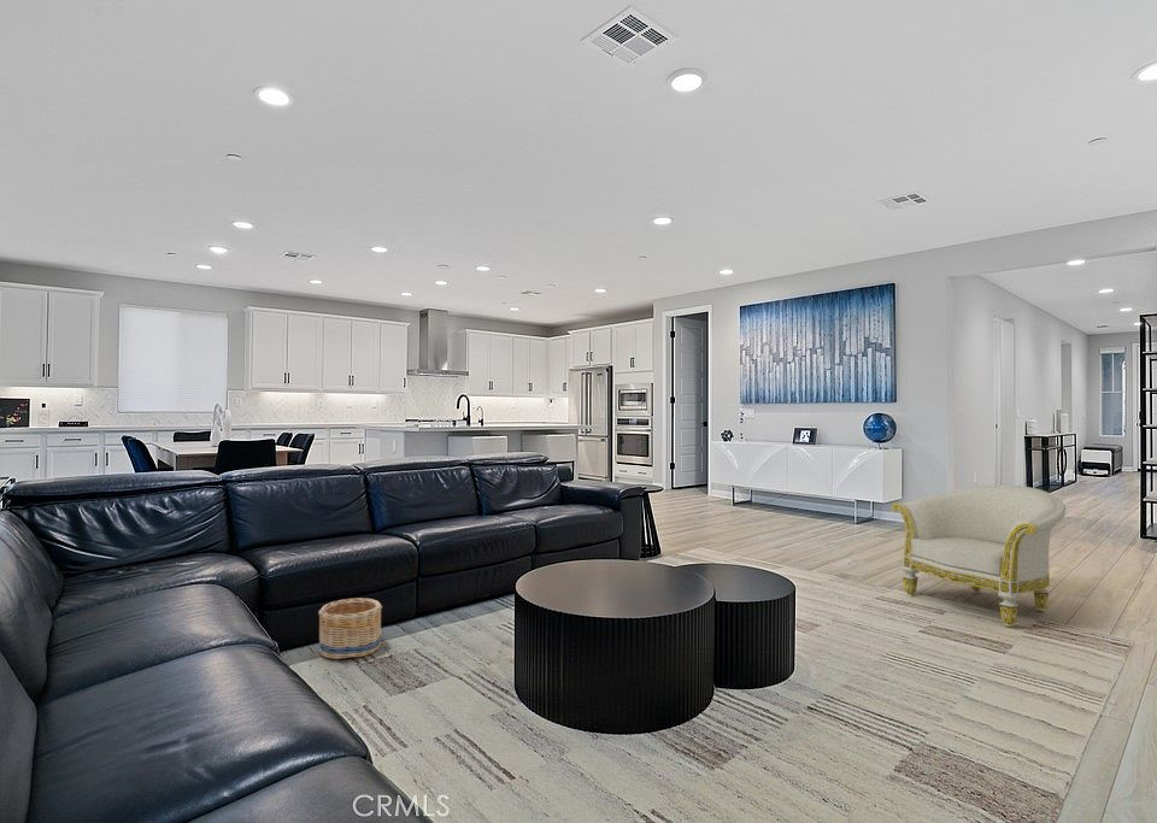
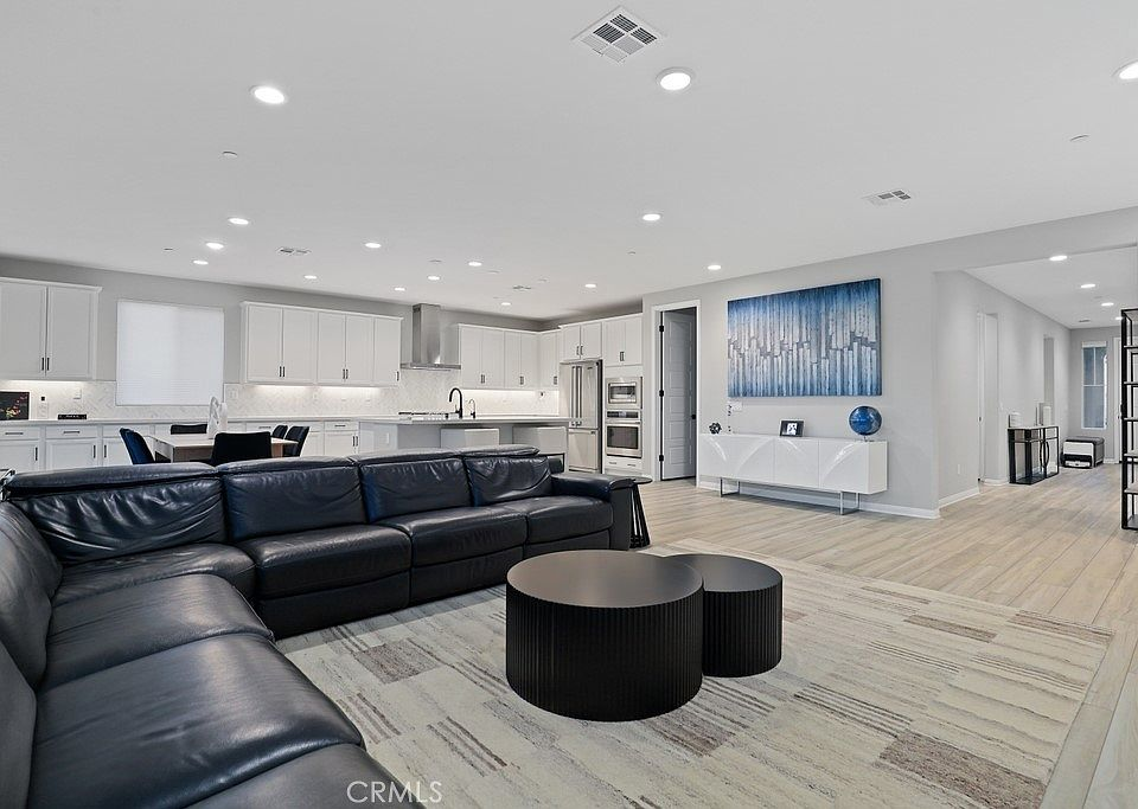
- basket (350, 627)
- armchair (985, 545)
